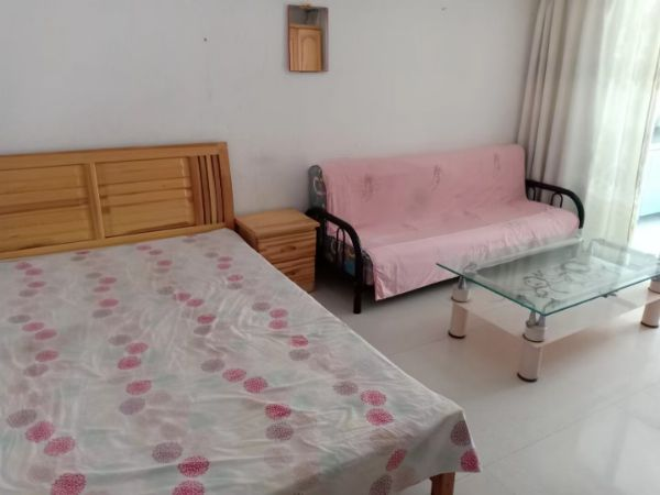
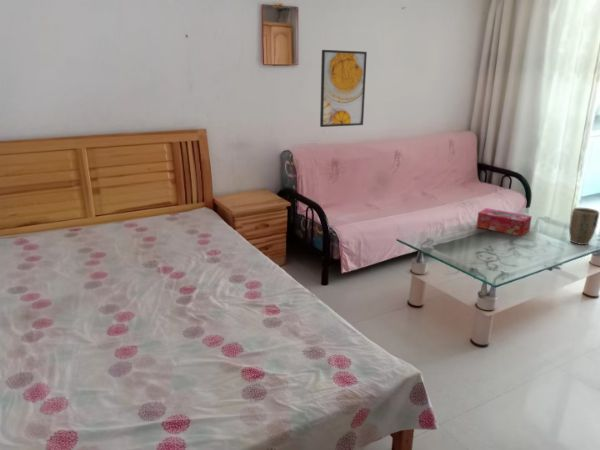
+ plant pot (582, 226)
+ tissue box (503, 221)
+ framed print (343, 89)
